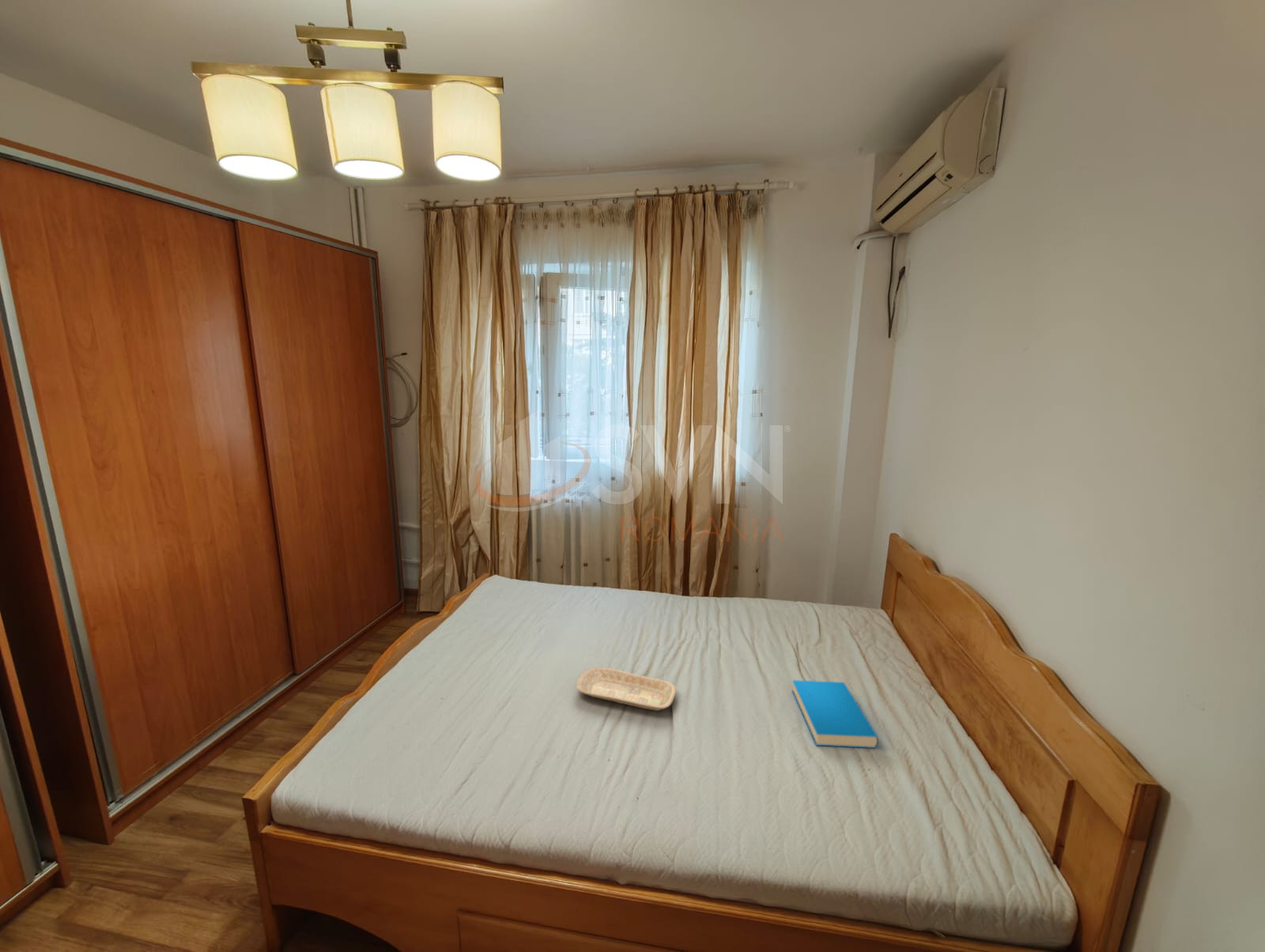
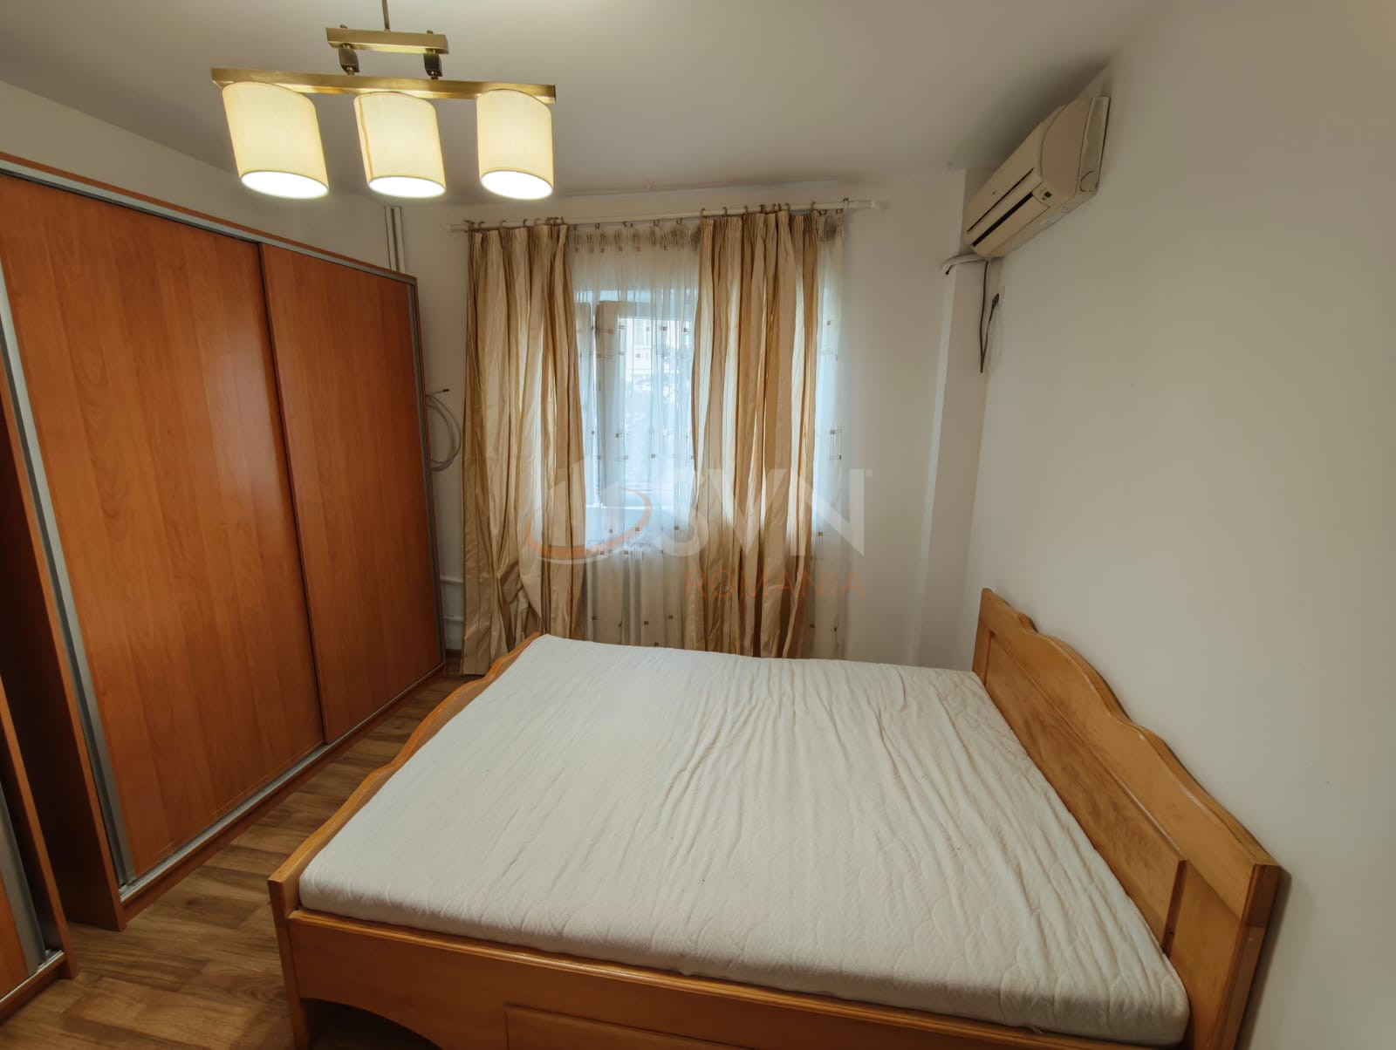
- book (831, 711)
- tray (625, 690)
